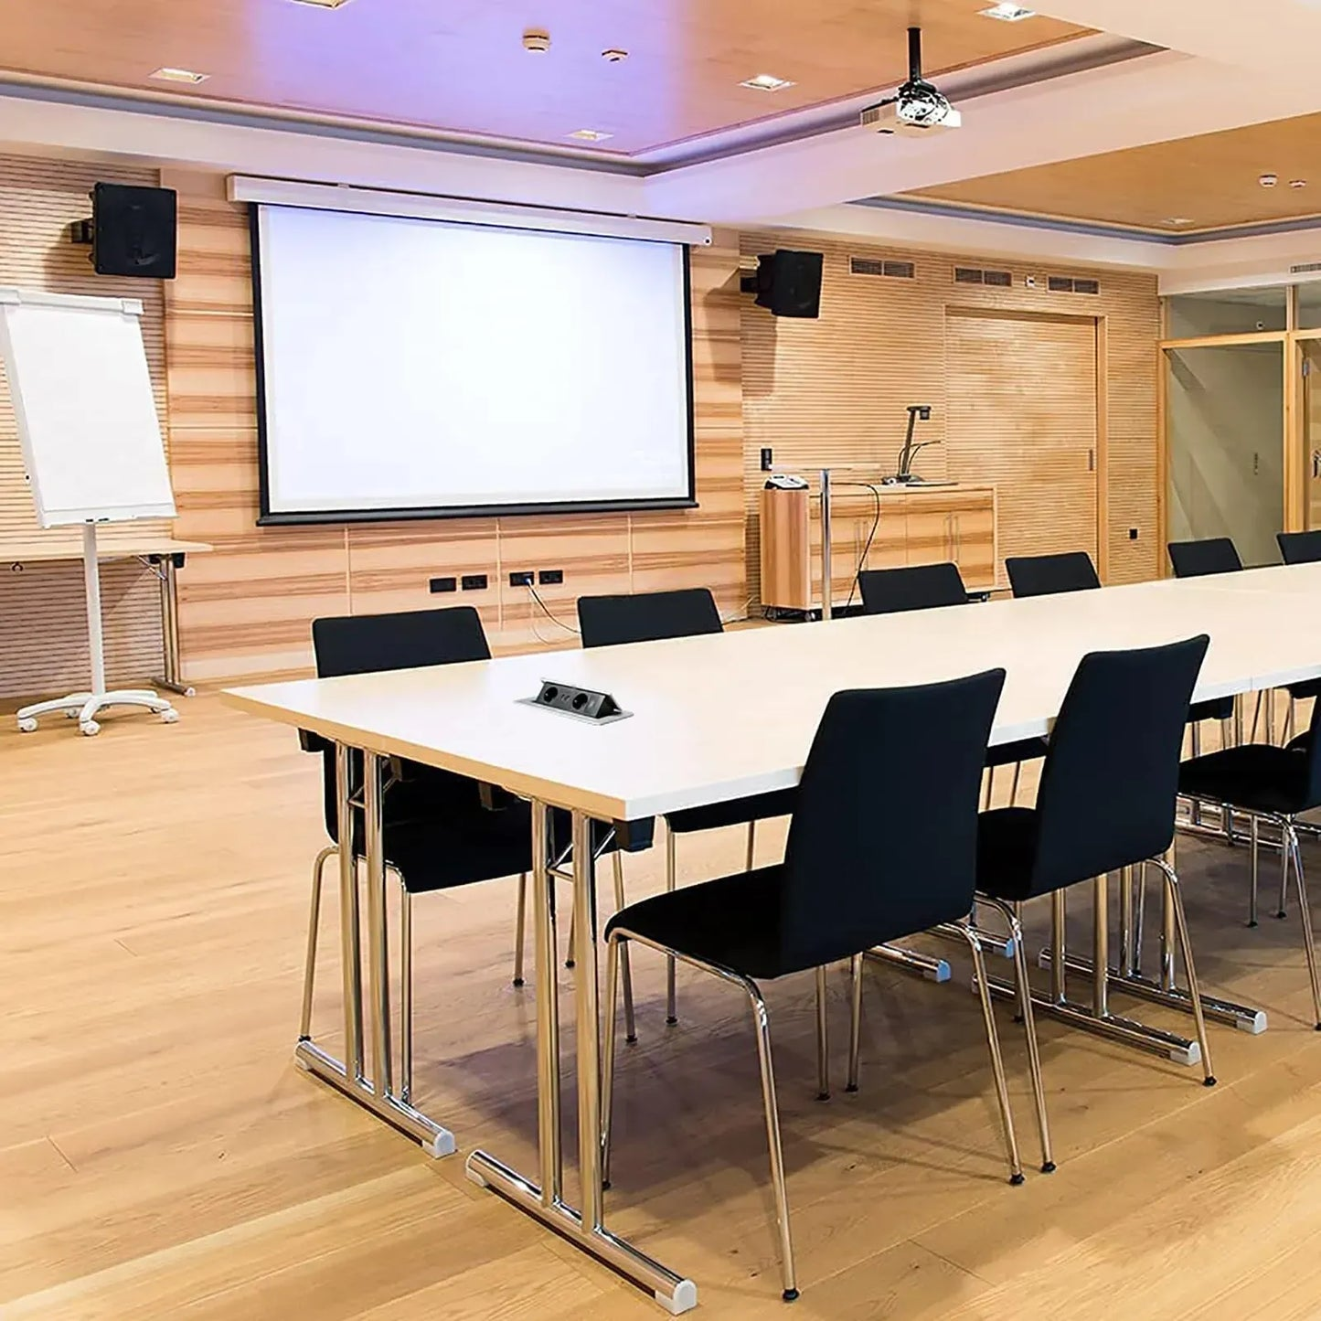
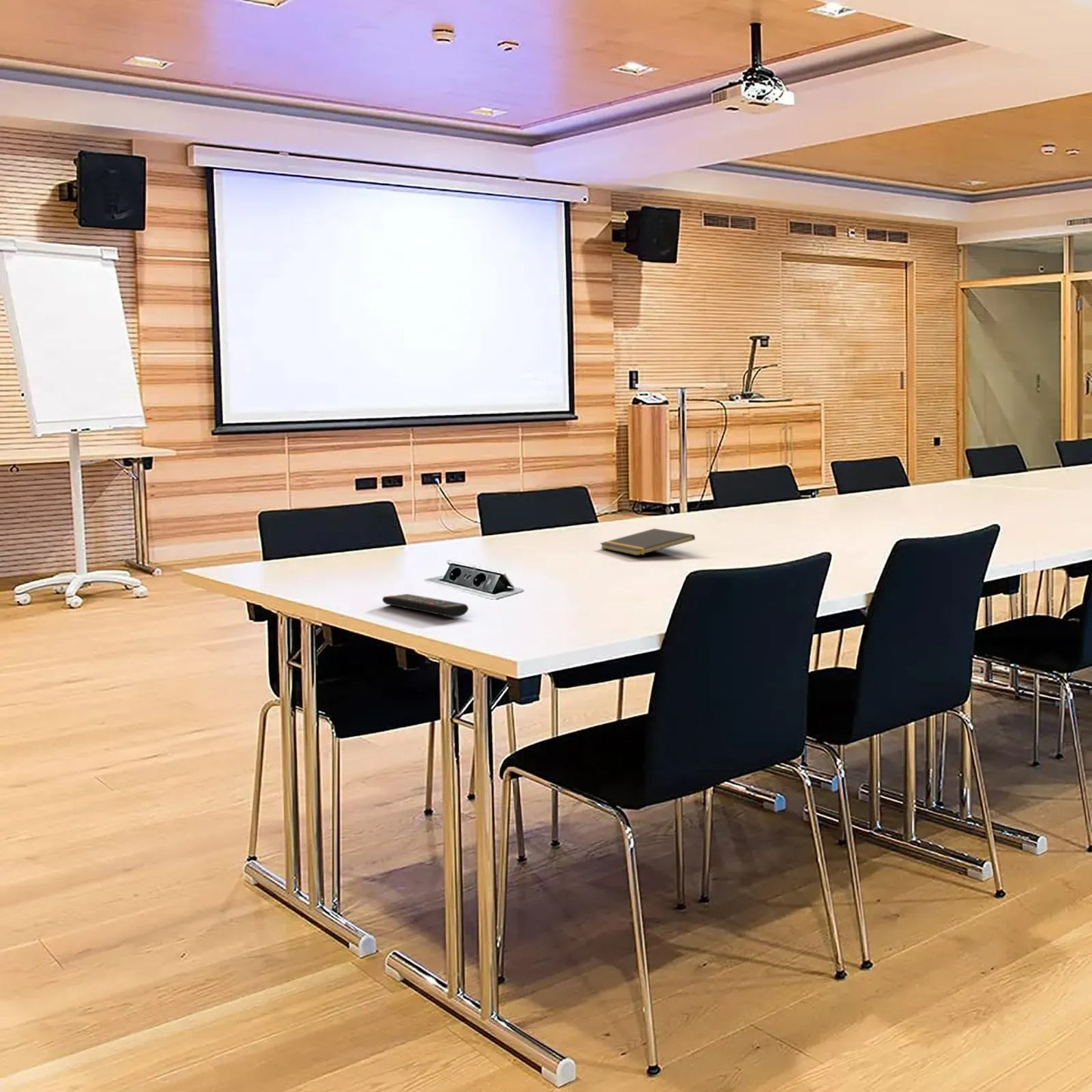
+ notepad (646, 541)
+ remote control (424, 605)
